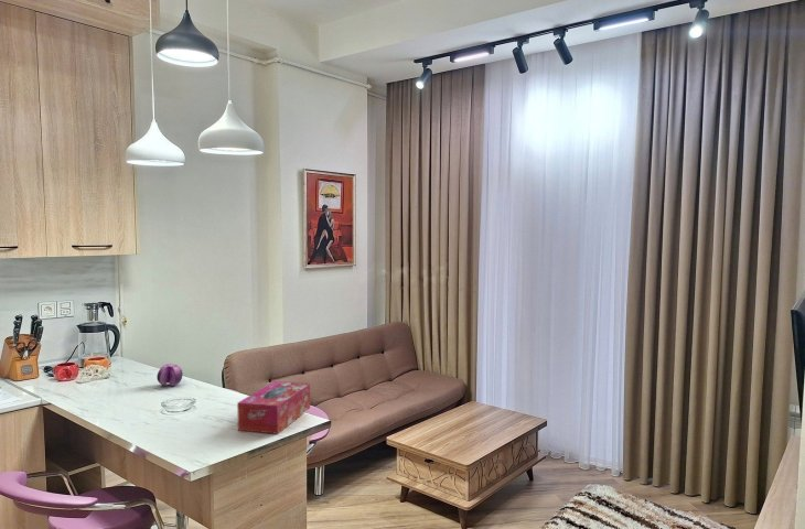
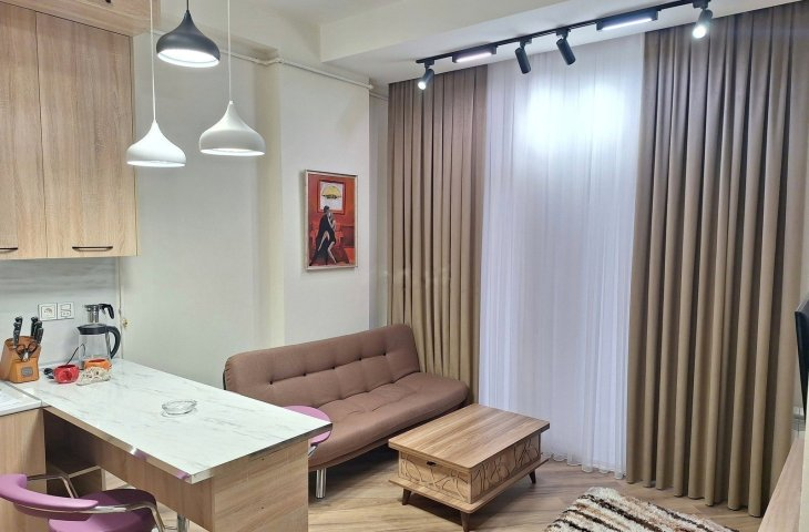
- tissue box (276, 406)
- fruit (170, 375)
